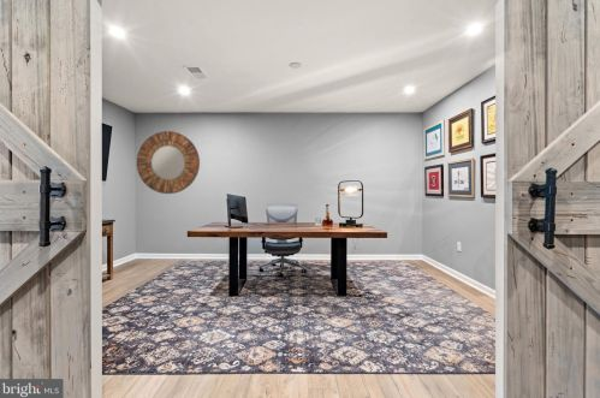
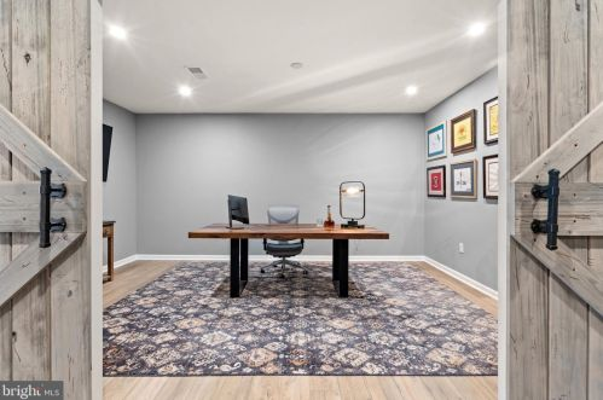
- home mirror (167, 162)
